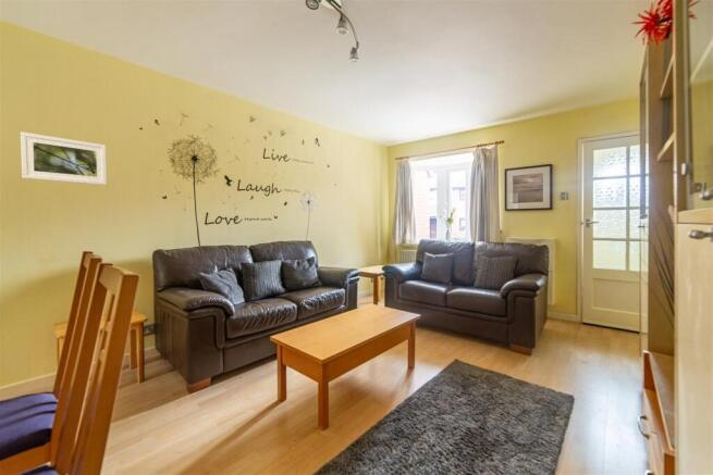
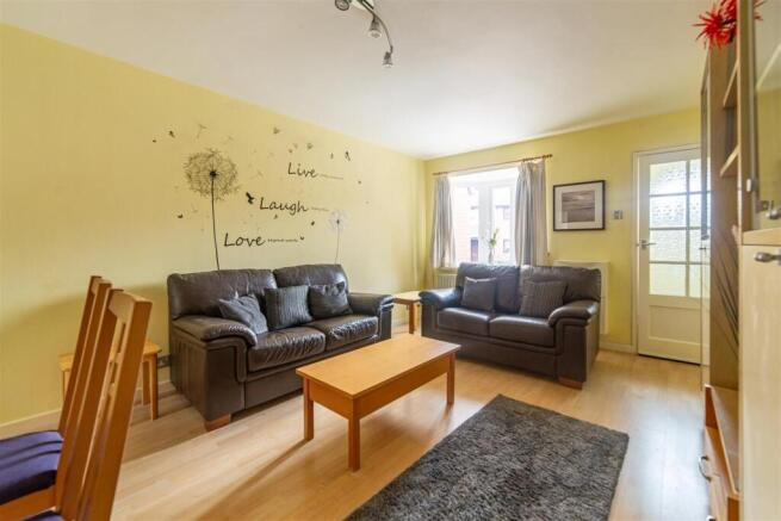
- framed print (66, 160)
